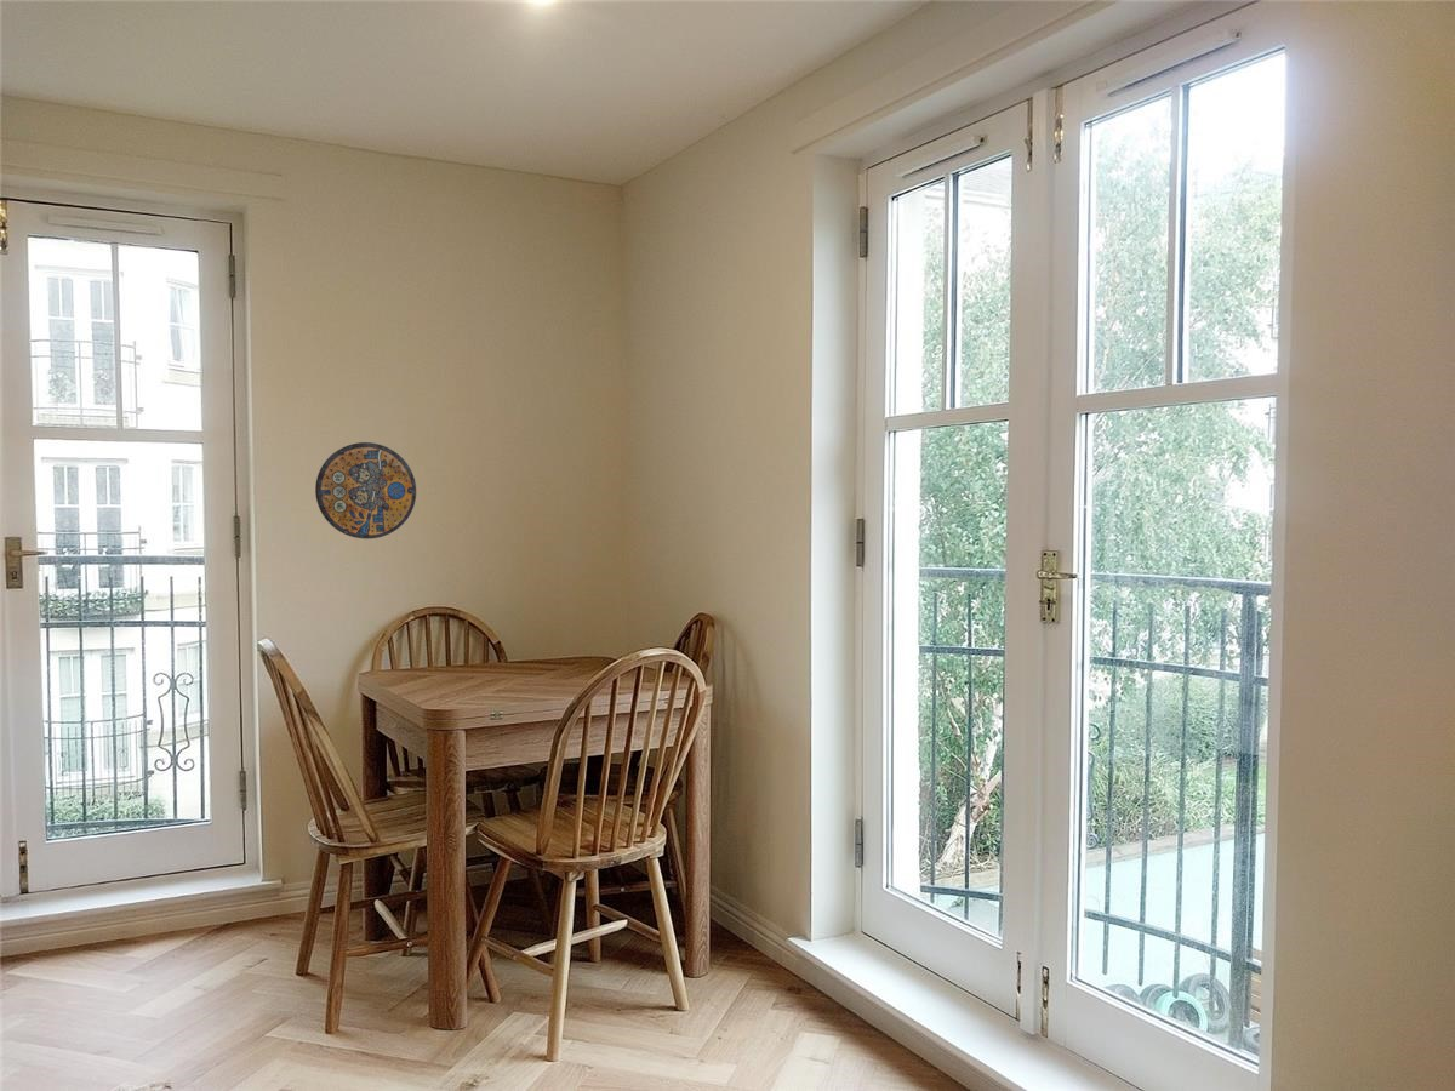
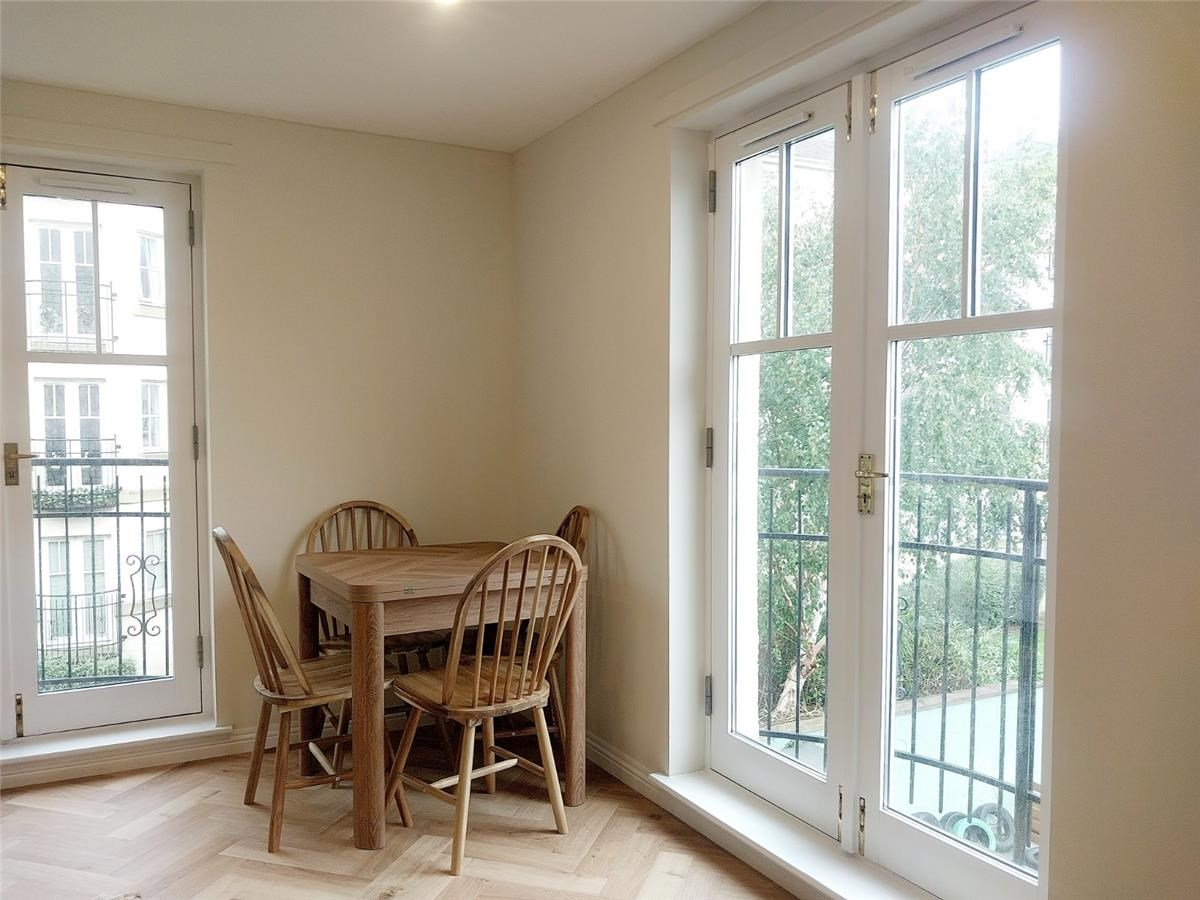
- manhole cover (366, 490)
